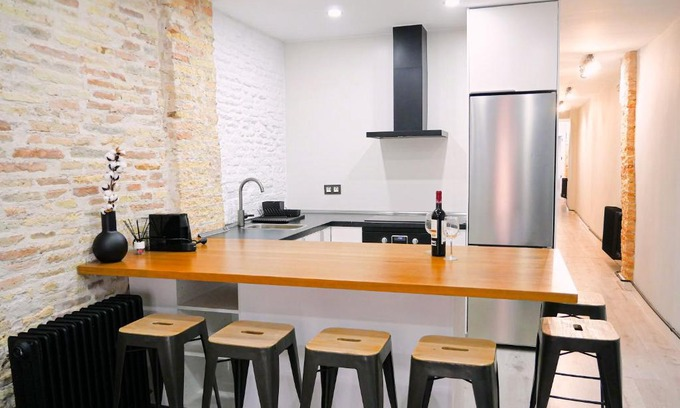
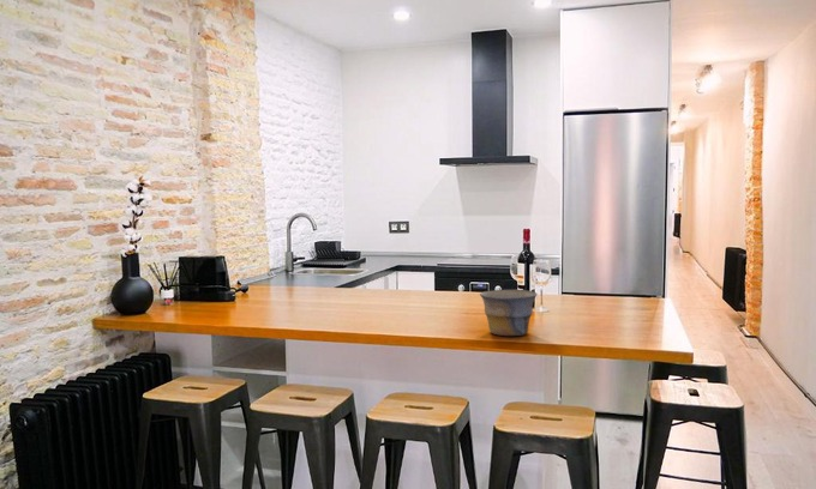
+ bowl (508, 312)
